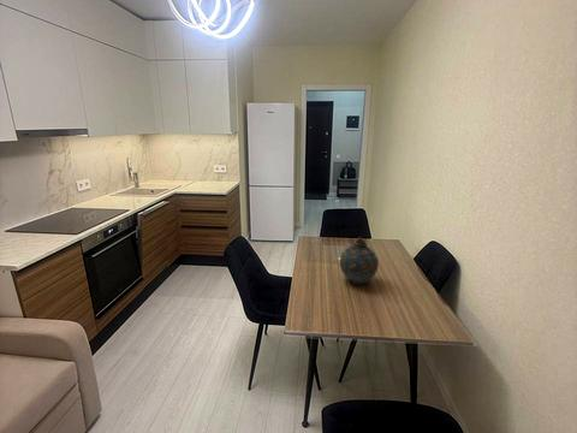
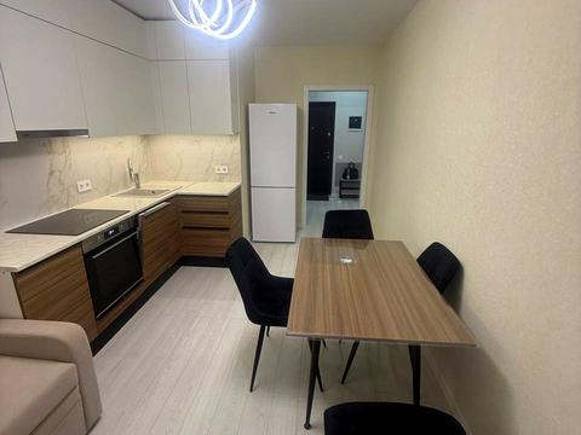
- snuff bottle (358, 260)
